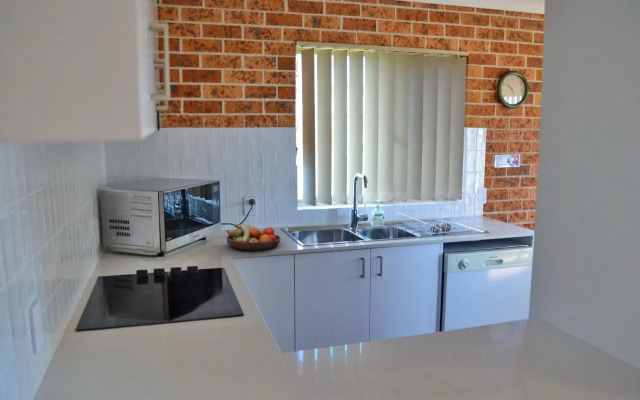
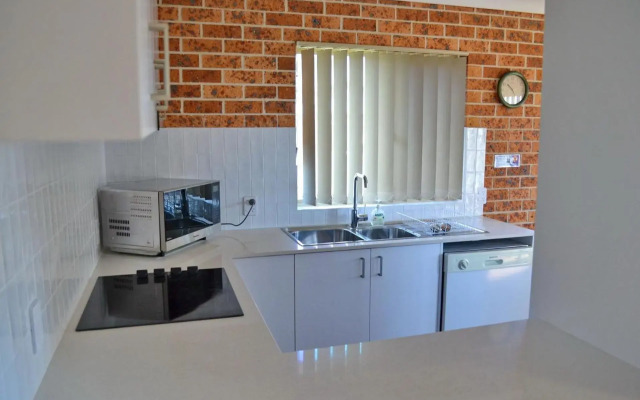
- fruit bowl (253, 235)
